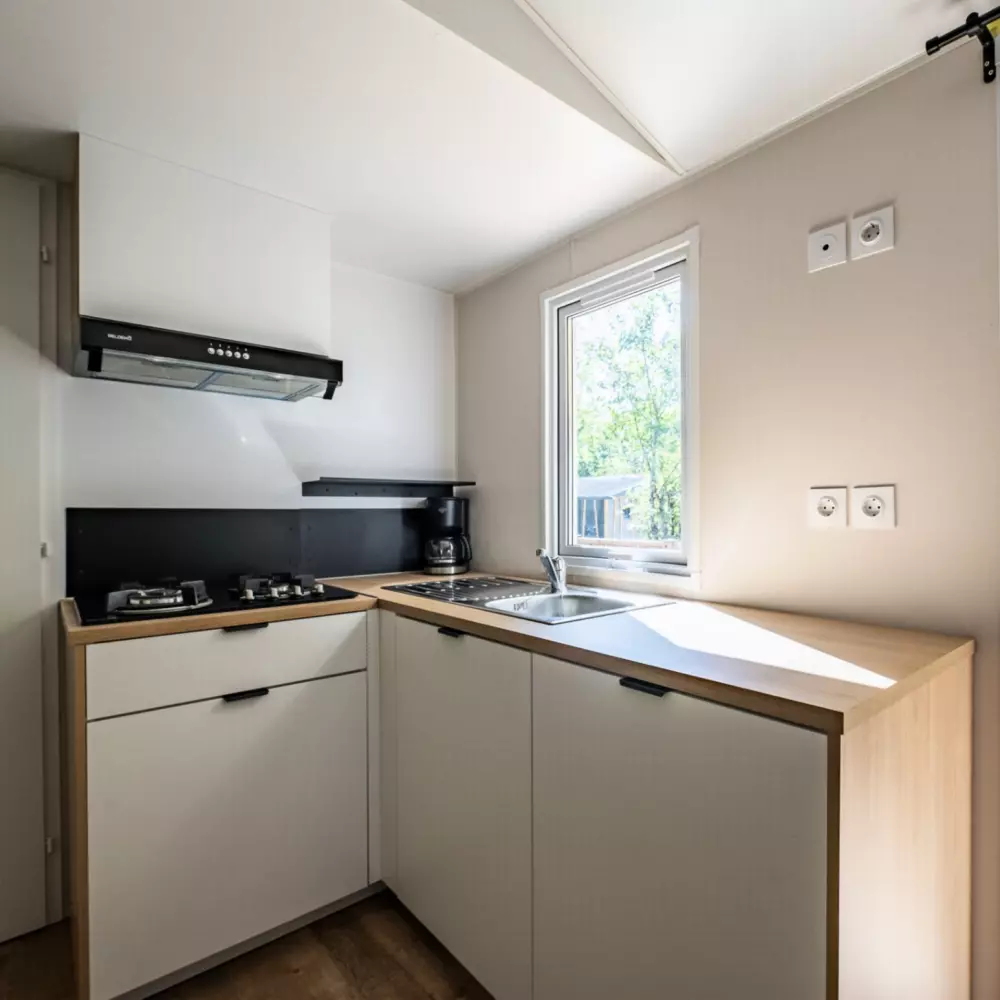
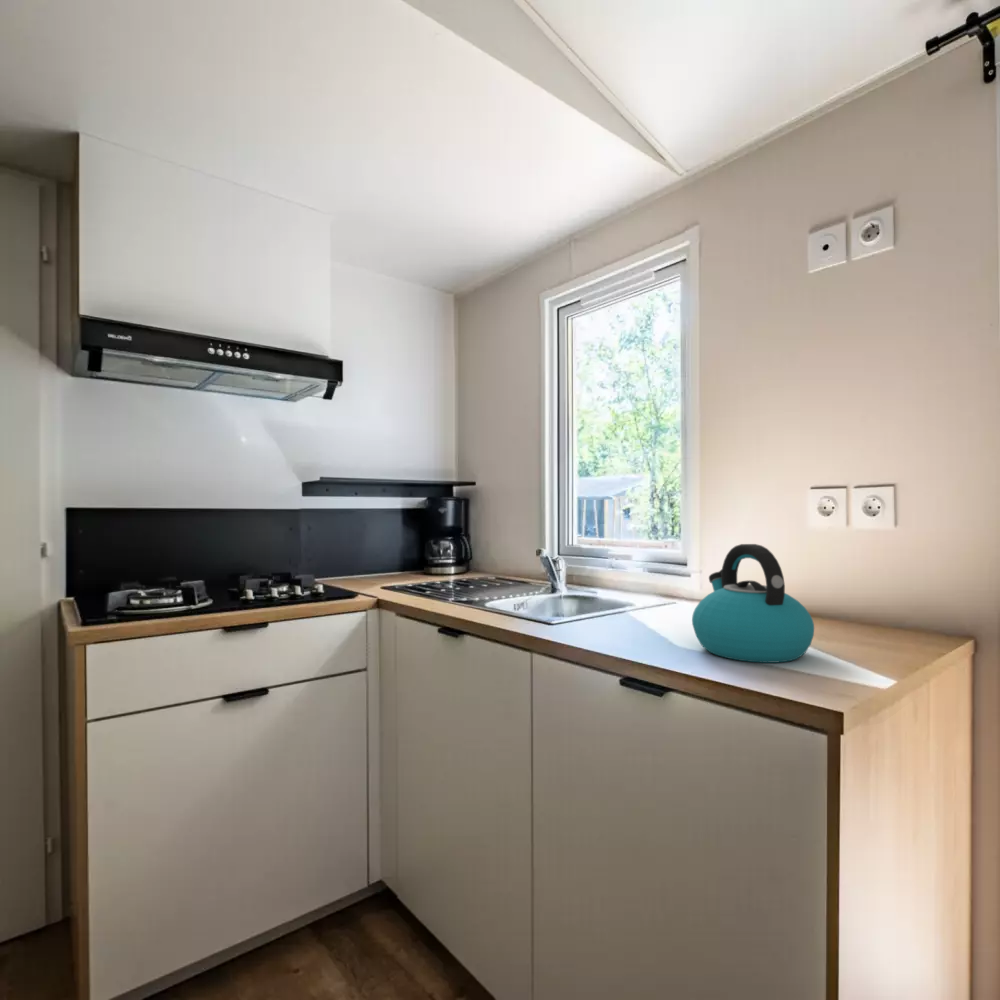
+ kettle (746, 596)
